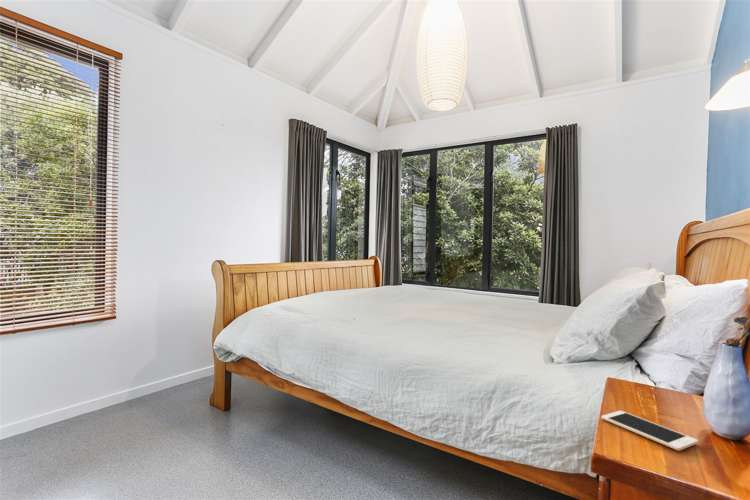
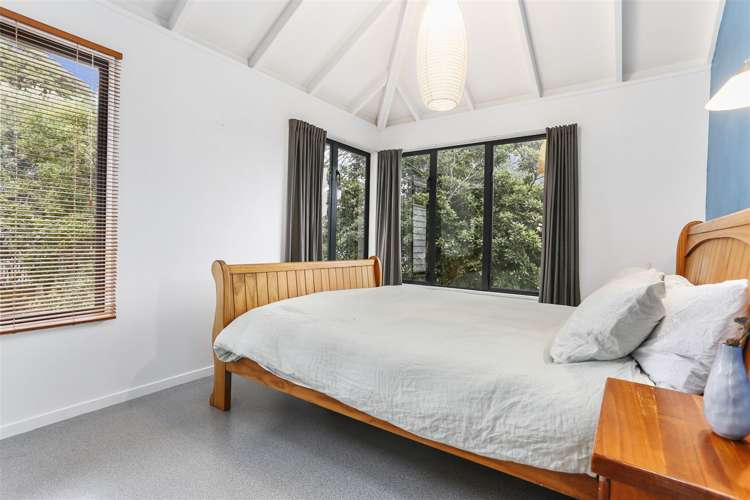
- cell phone (646, 428)
